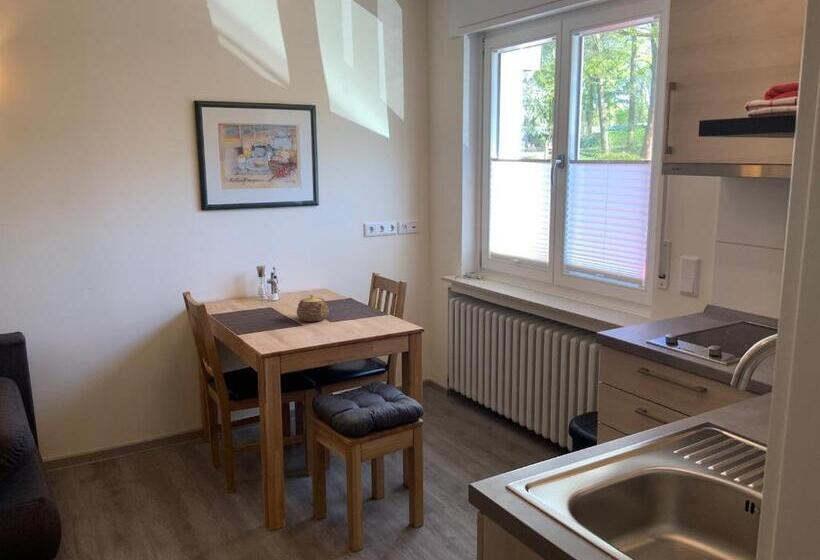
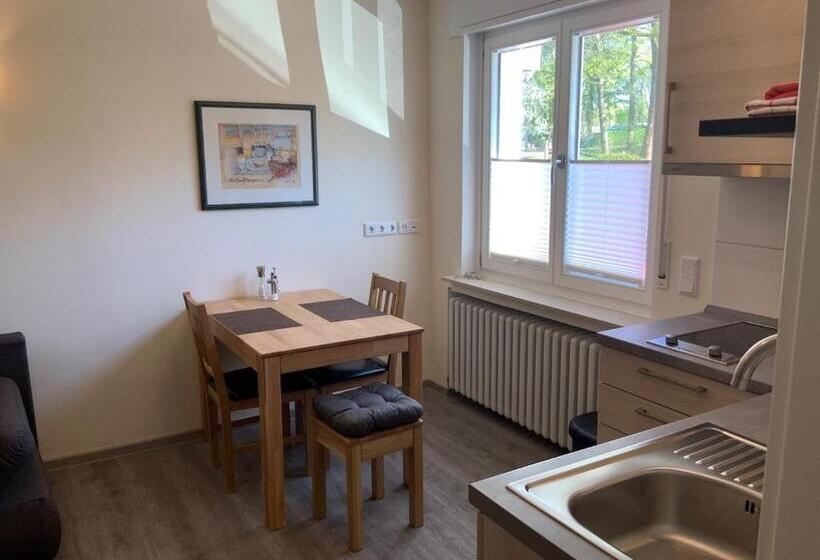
- teapot (313, 307)
